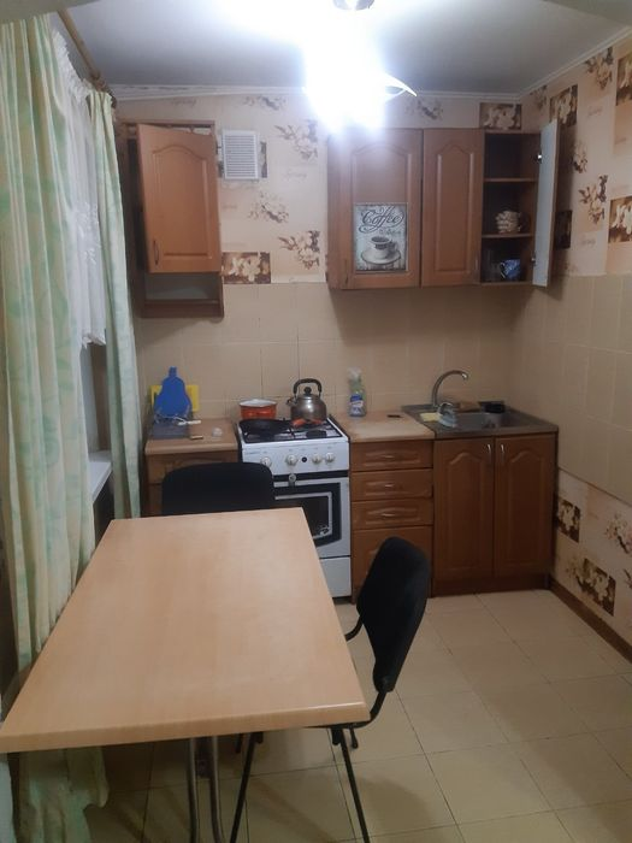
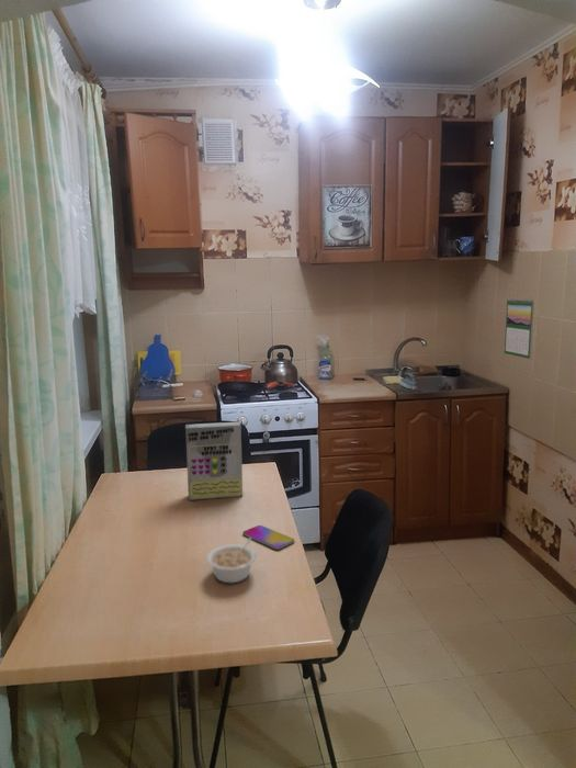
+ legume (231, 562)
+ calendar (518, 327)
+ smartphone (268, 537)
+ cereal box (214, 460)
